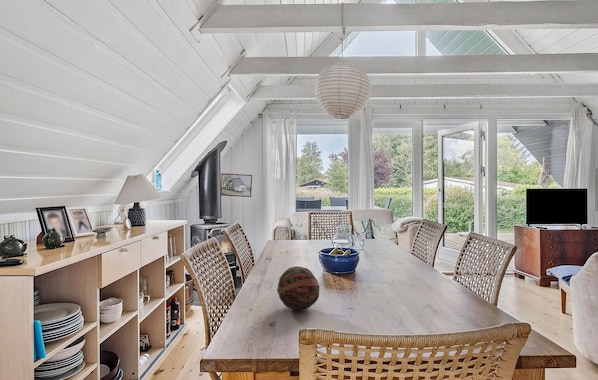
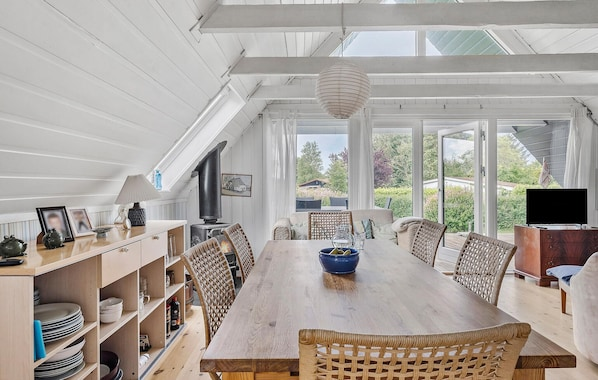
- decorative ball (298, 287)
